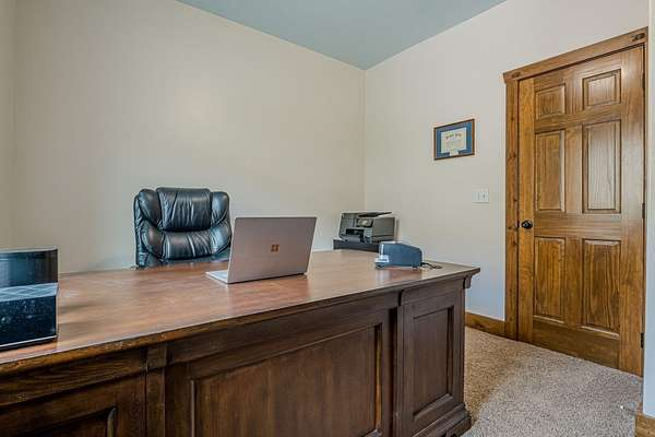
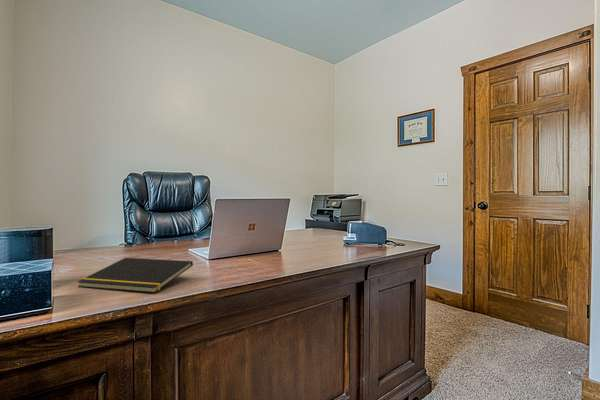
+ notepad (138, 273)
